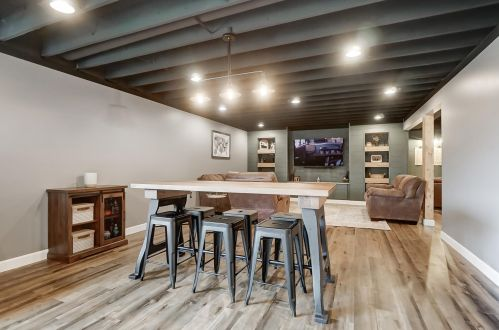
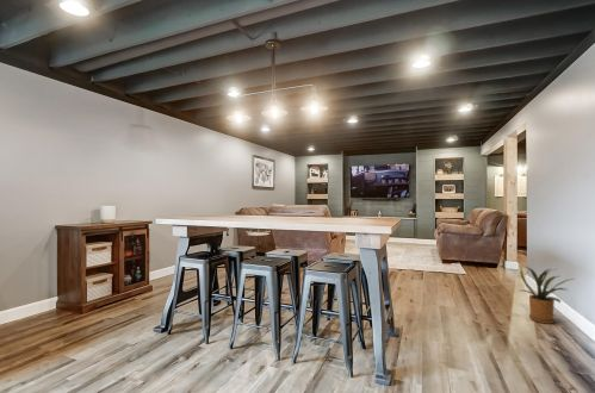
+ house plant (545, 292)
